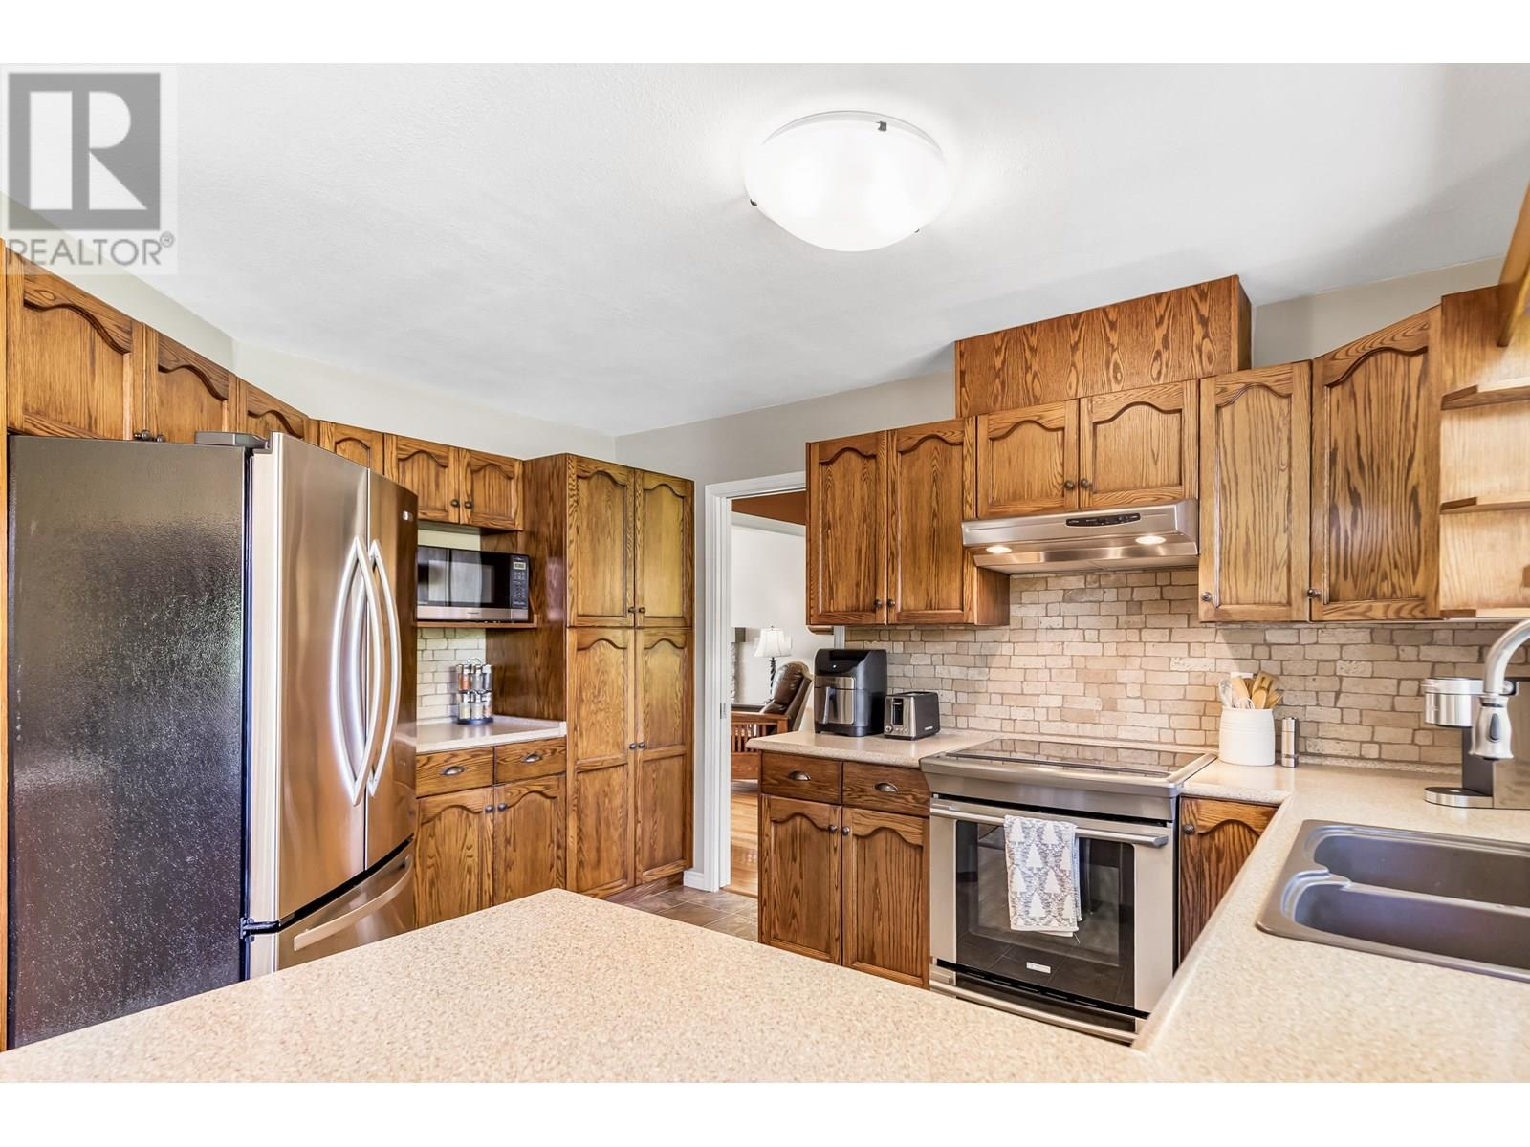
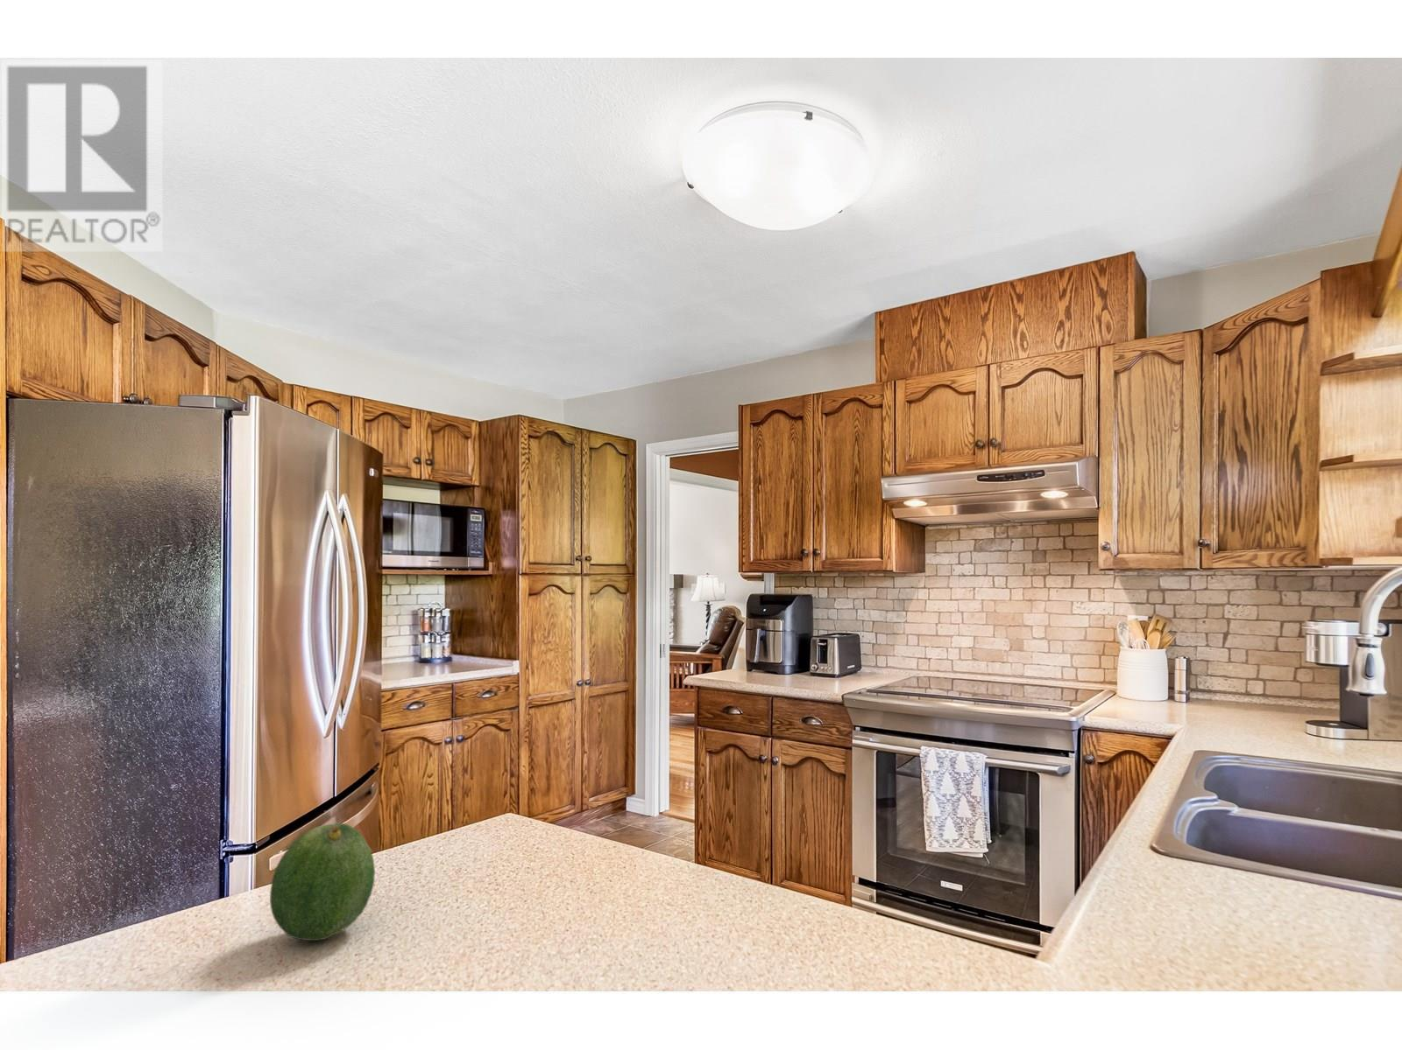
+ fruit (323, 878)
